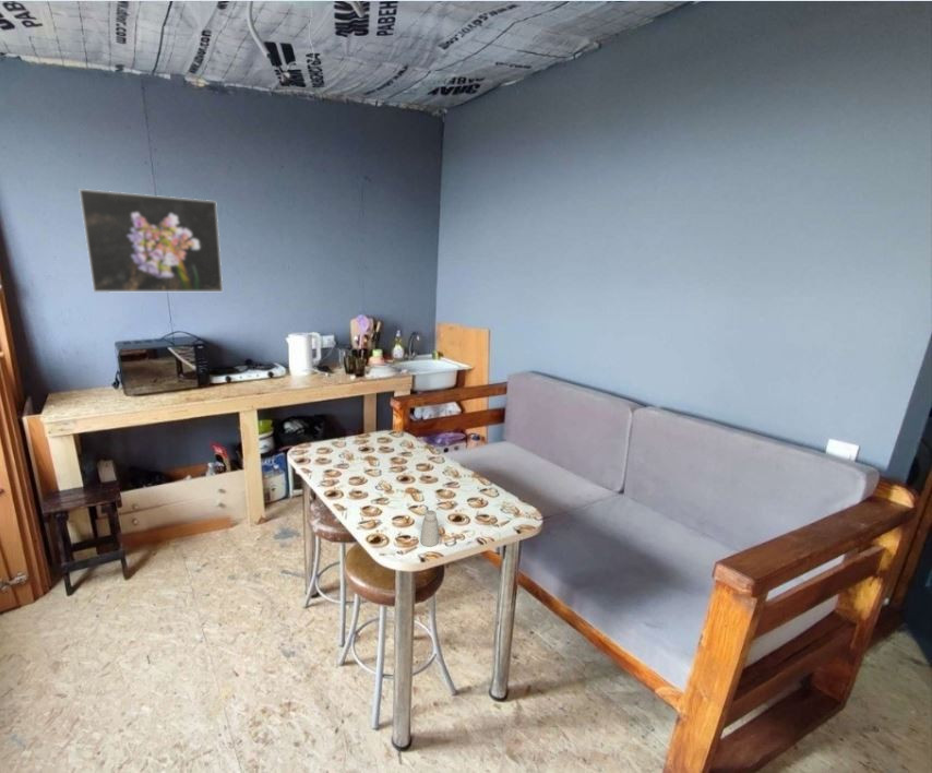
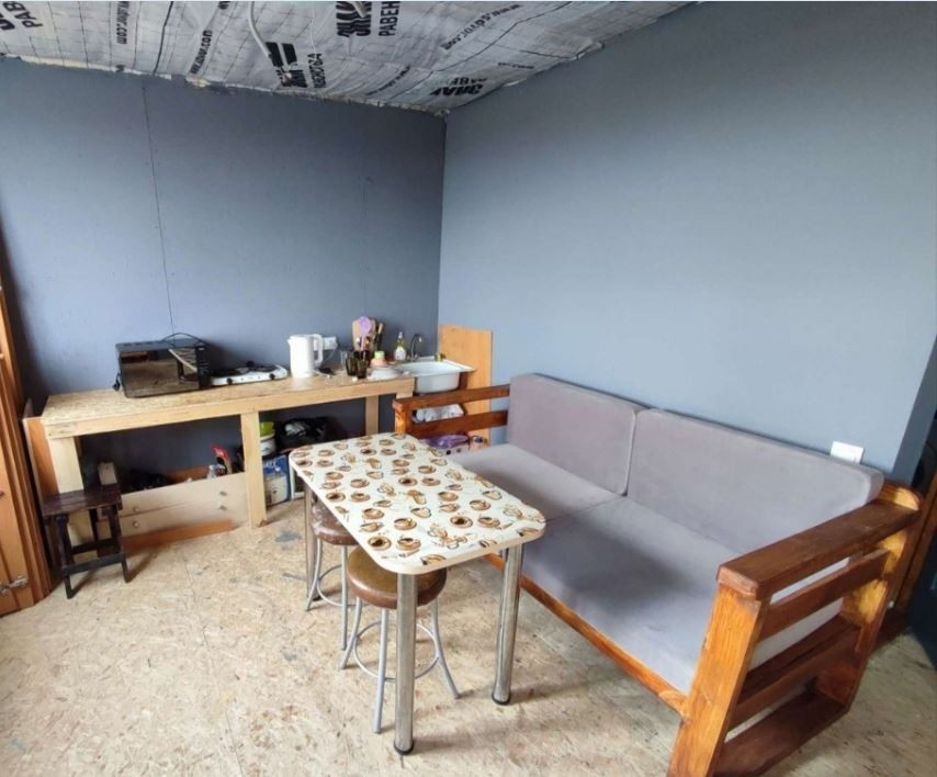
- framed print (156, 245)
- saltshaker (430, 526)
